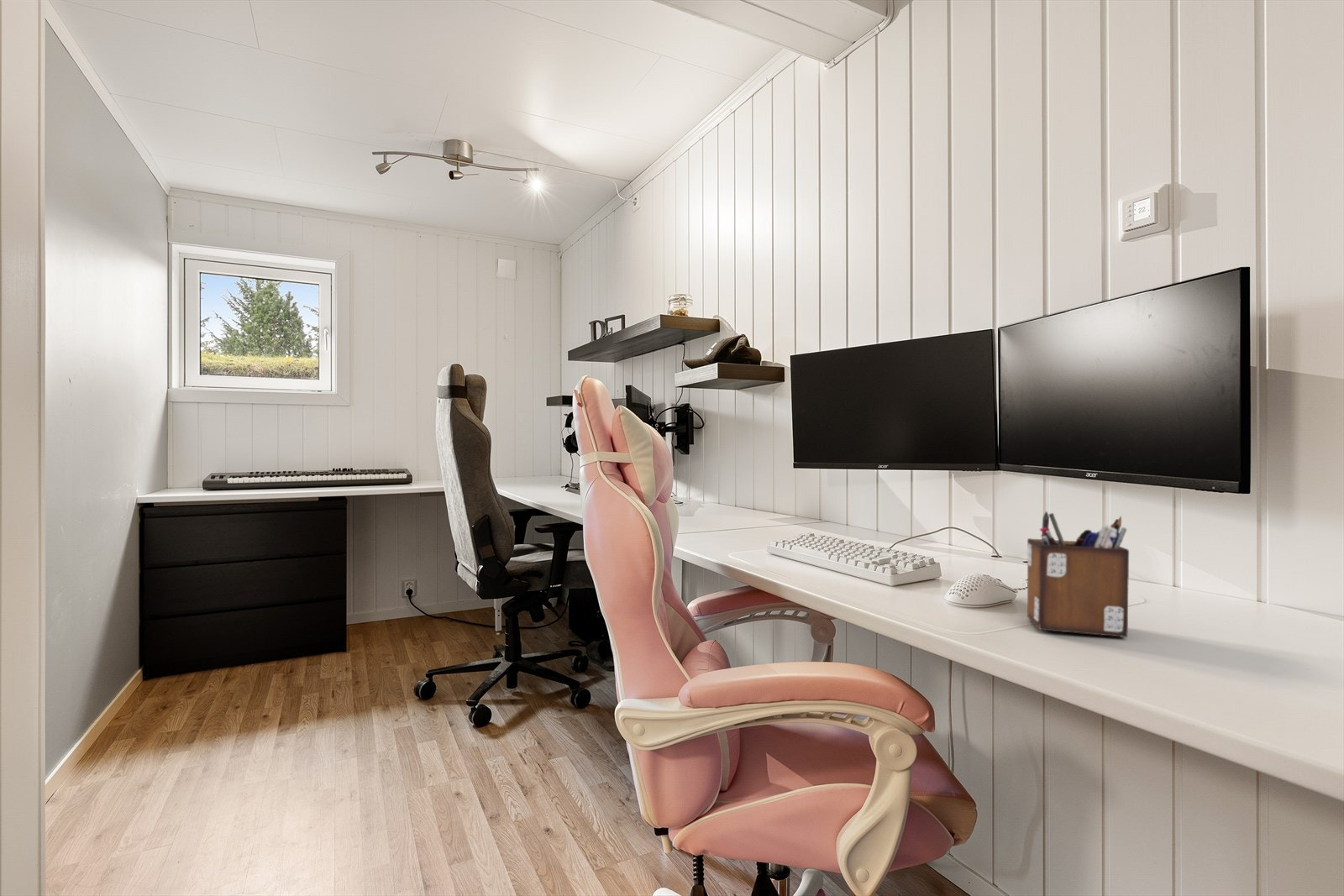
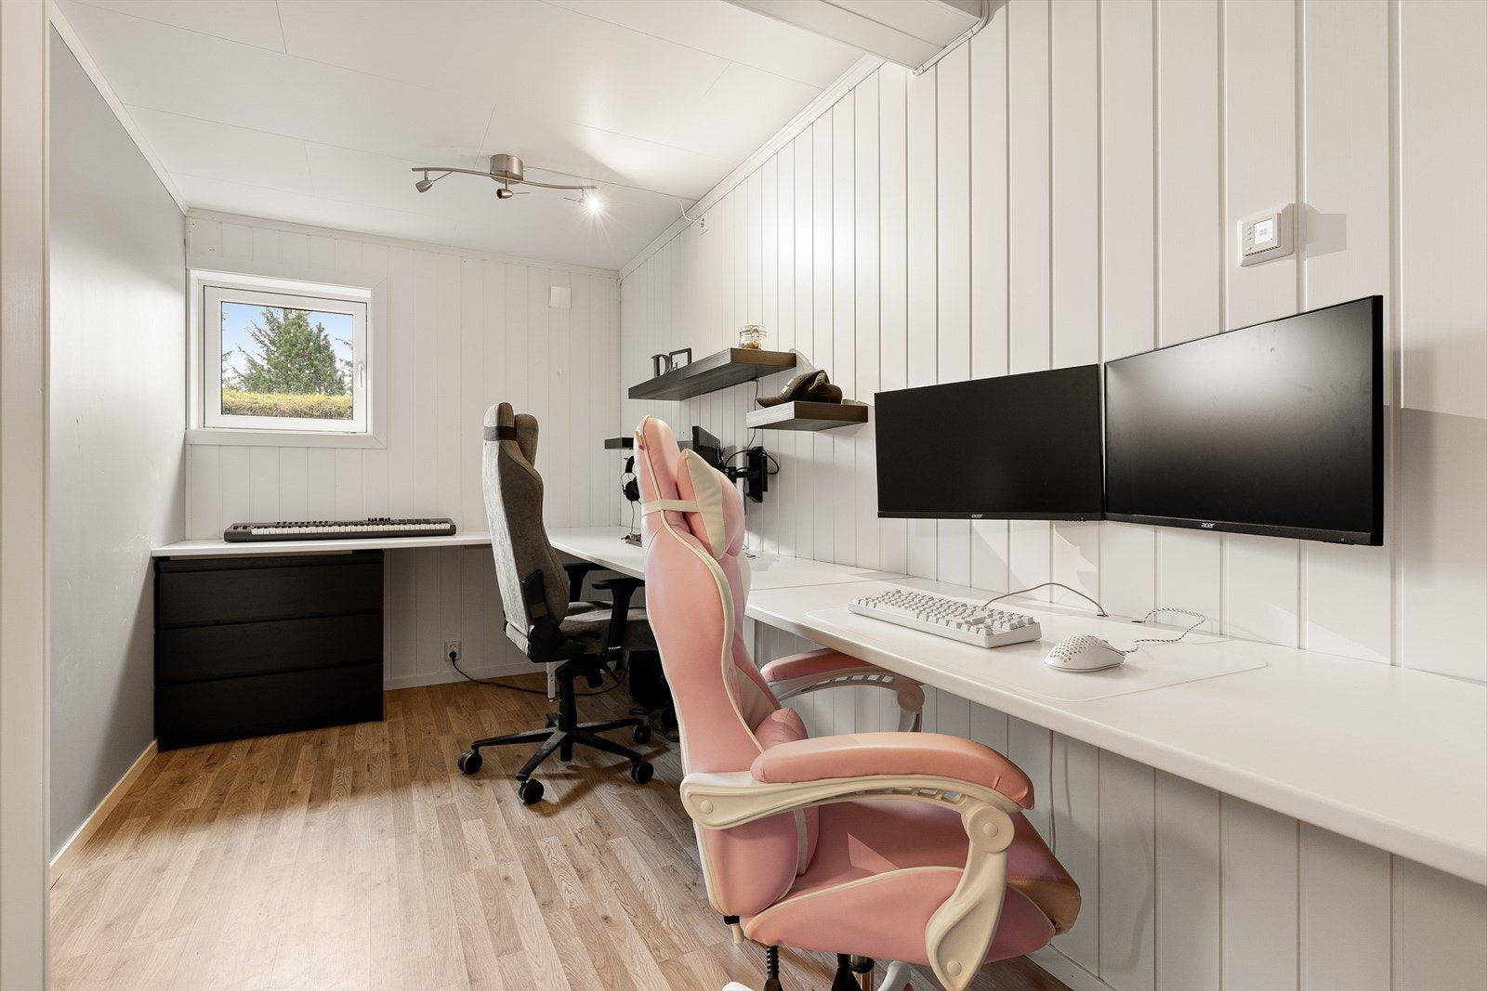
- desk organizer (1075, 569)
